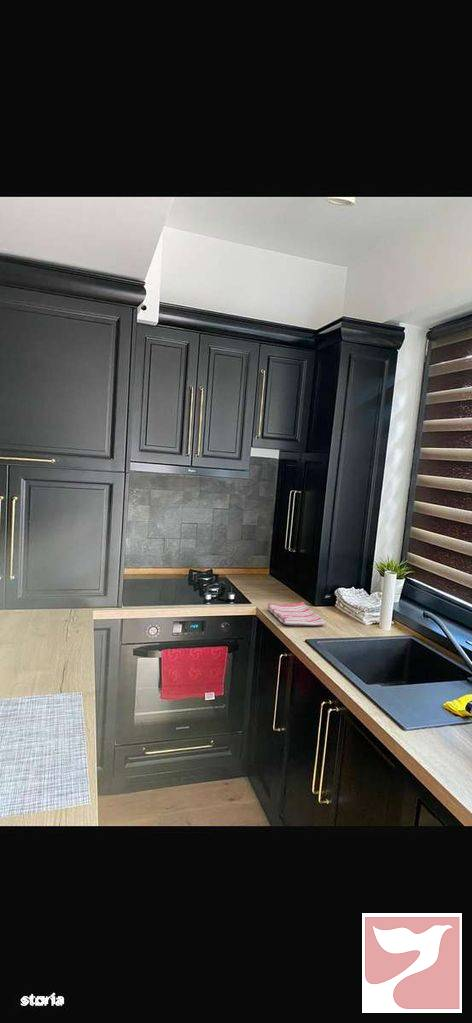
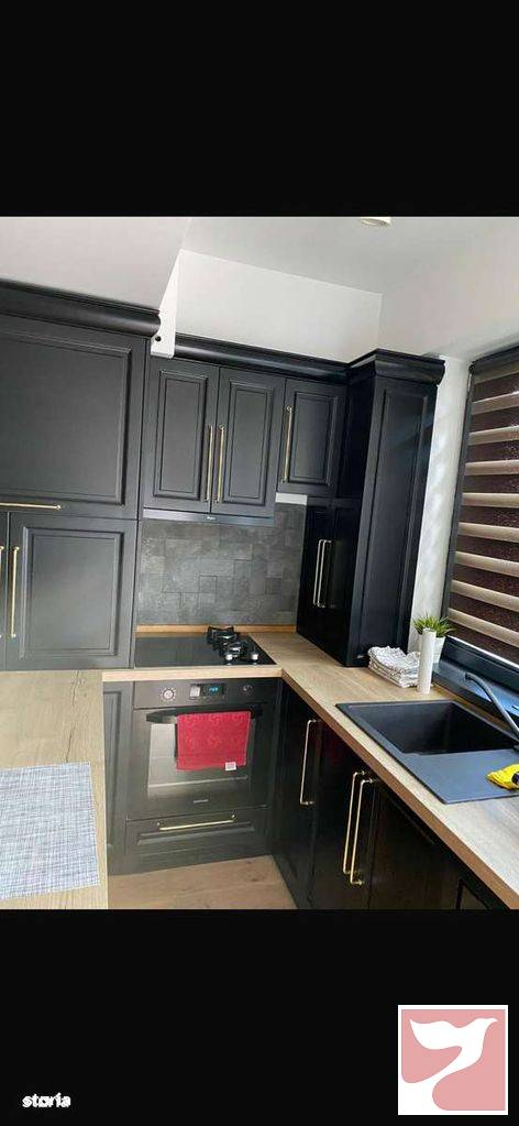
- dish towel (294, 613)
